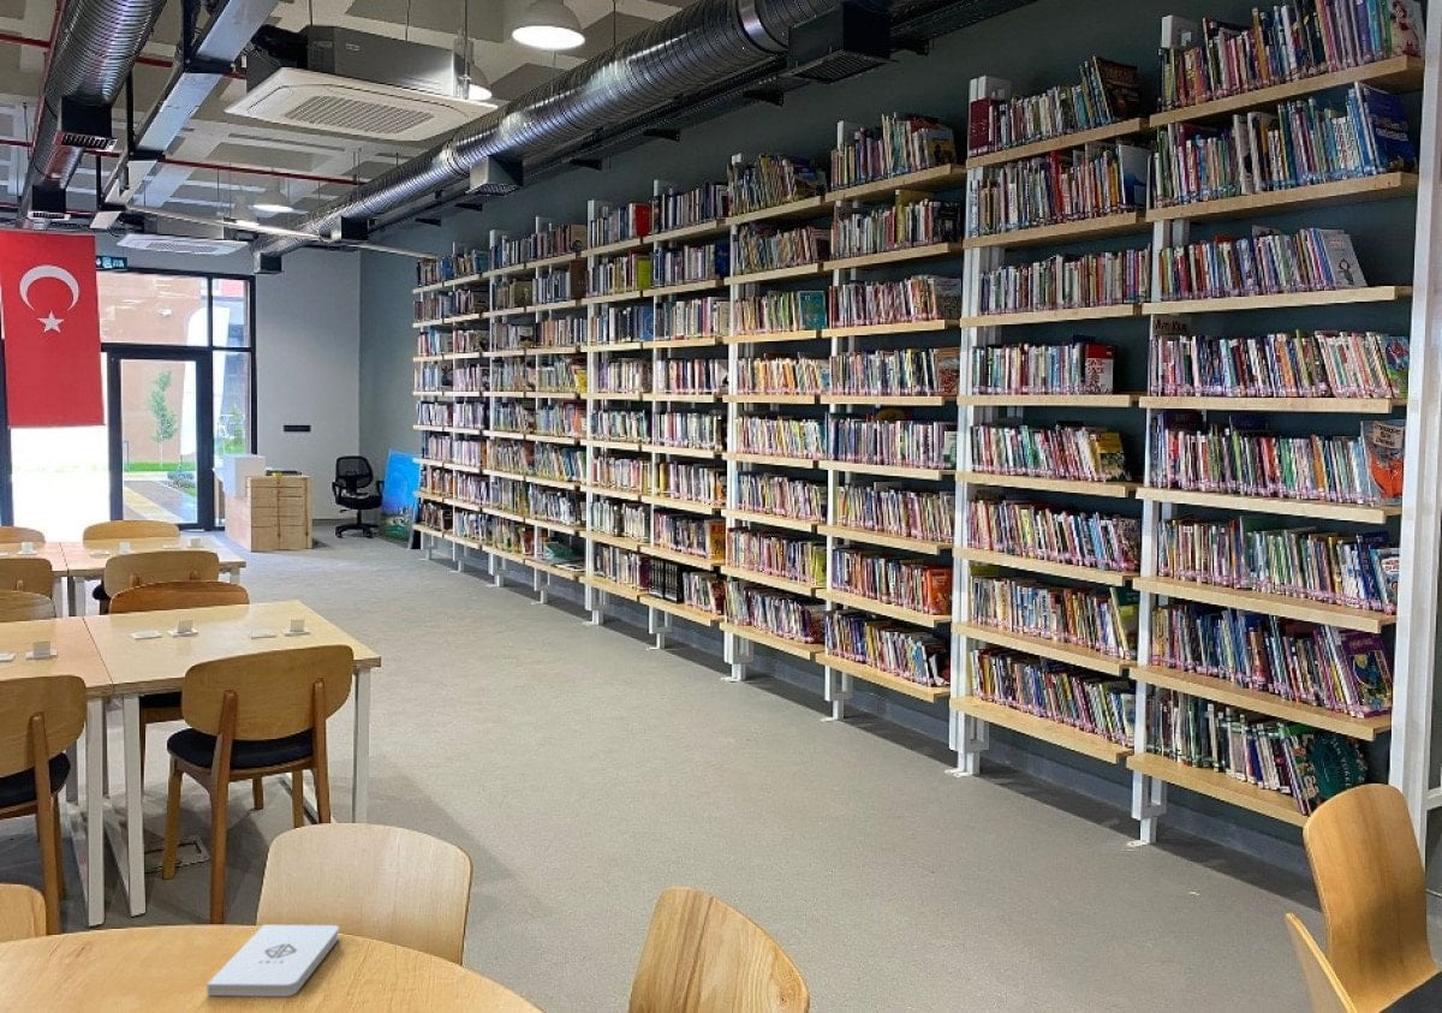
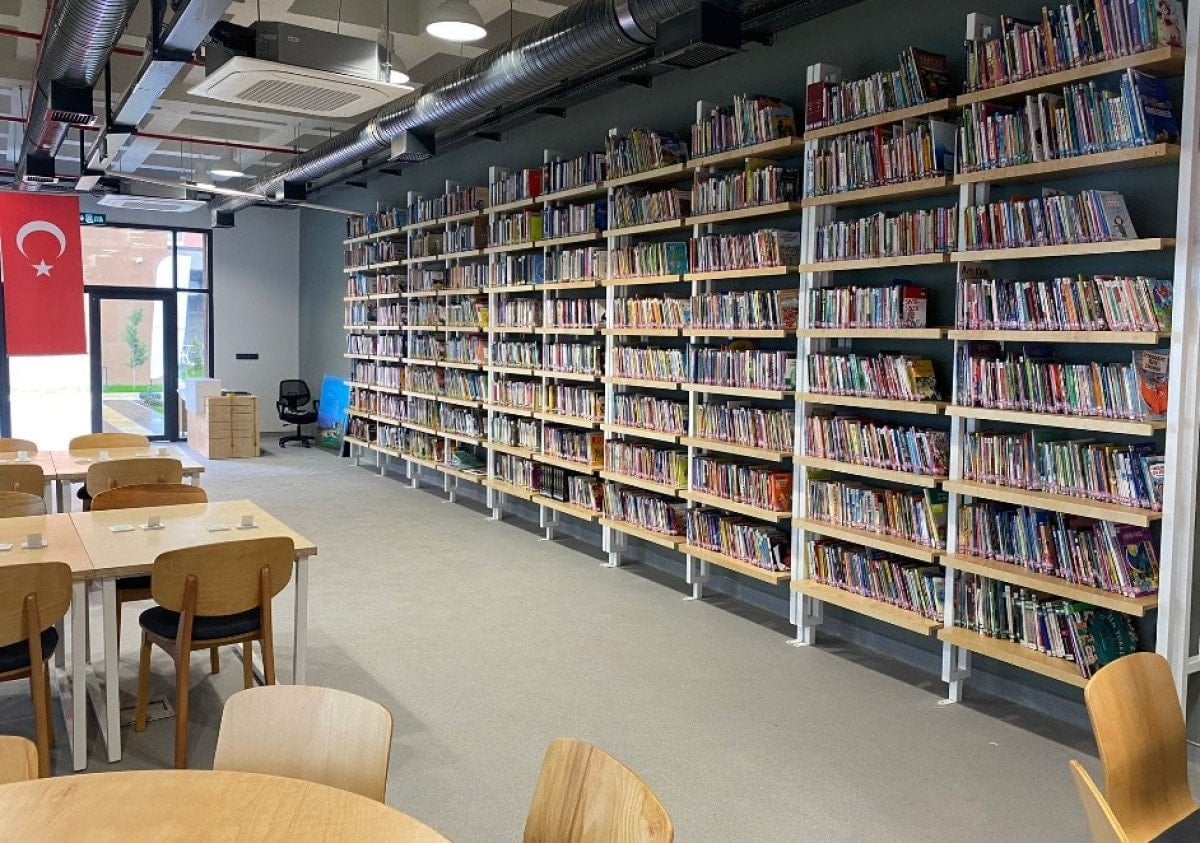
- notepad (278, 958)
